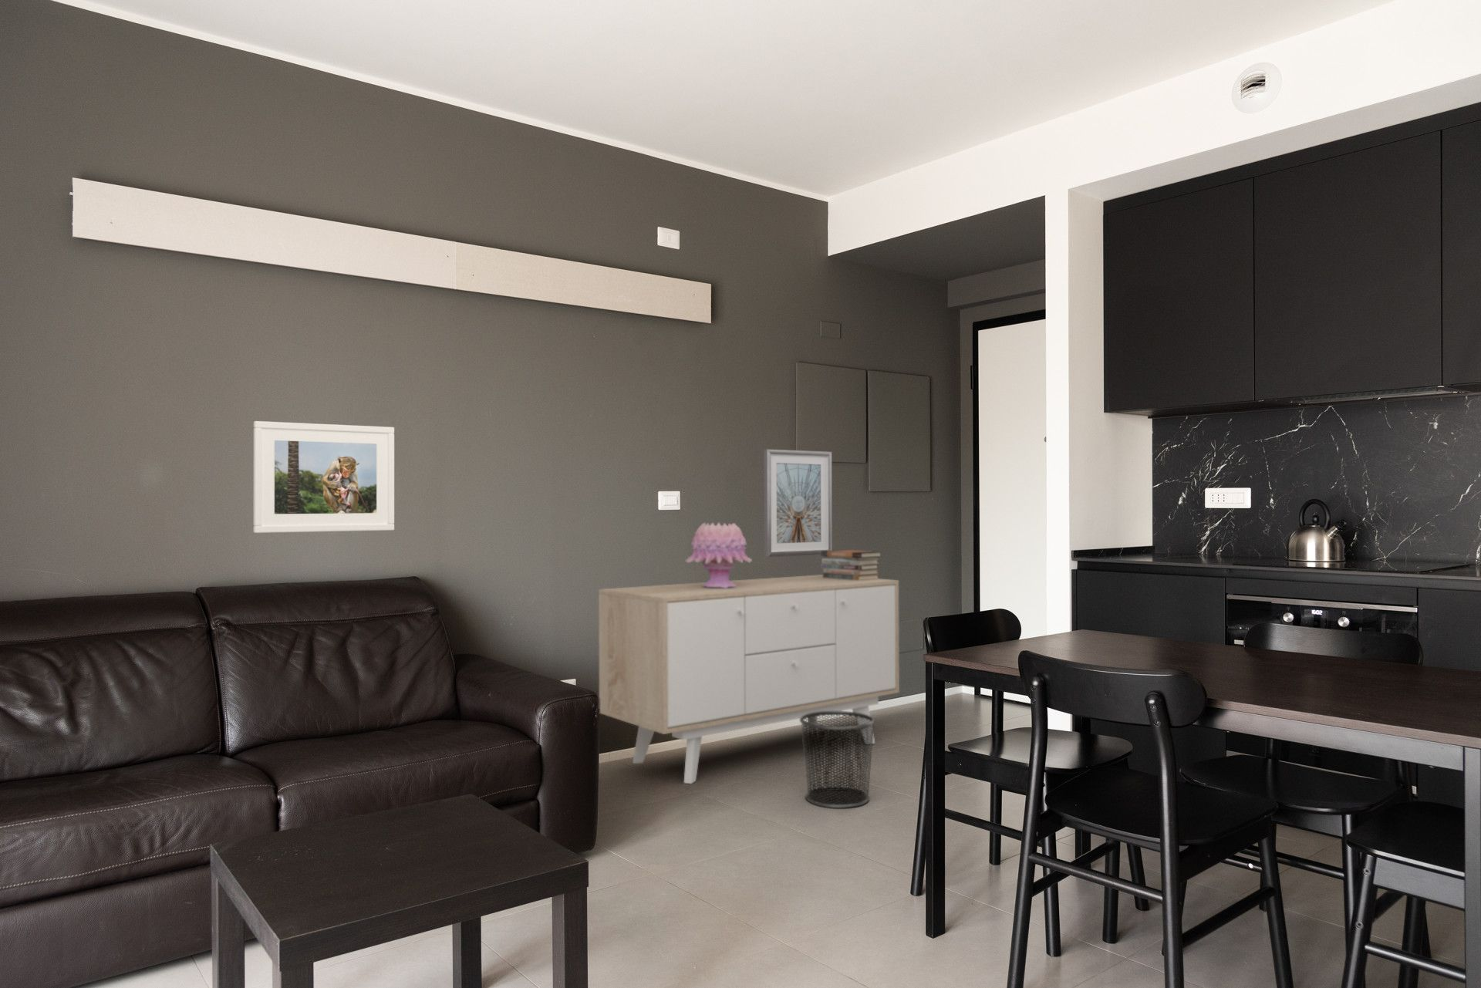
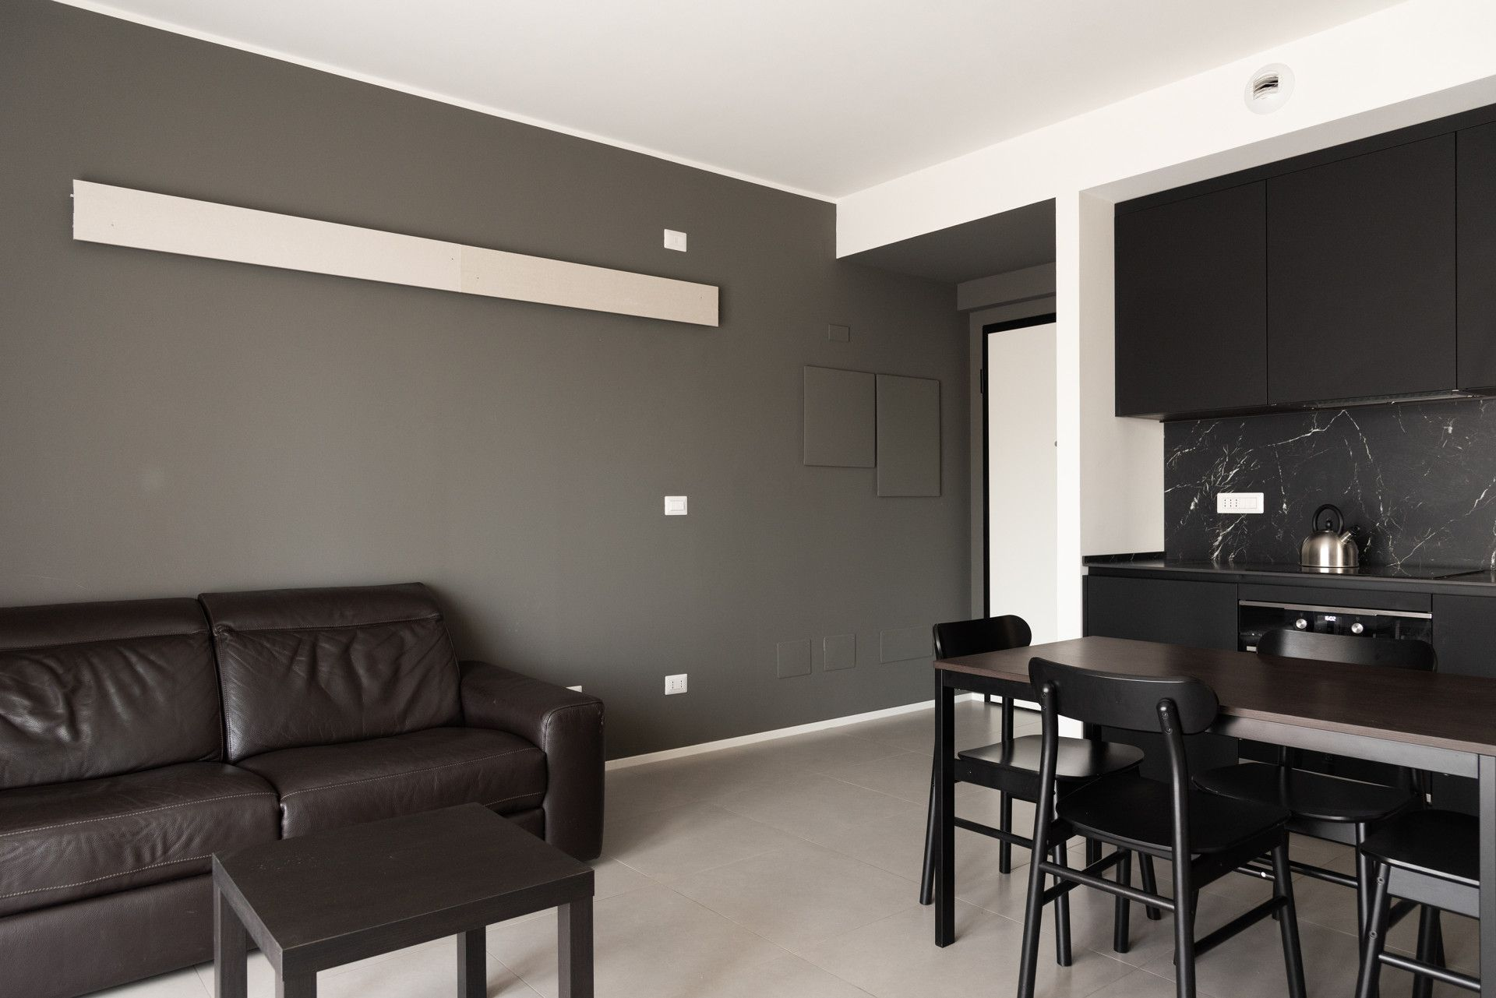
- decorative vase (718, 554)
- book stack (850, 563)
- sideboard (759, 668)
- picture frame (798, 503)
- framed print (326, 477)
- waste bin (837, 759)
